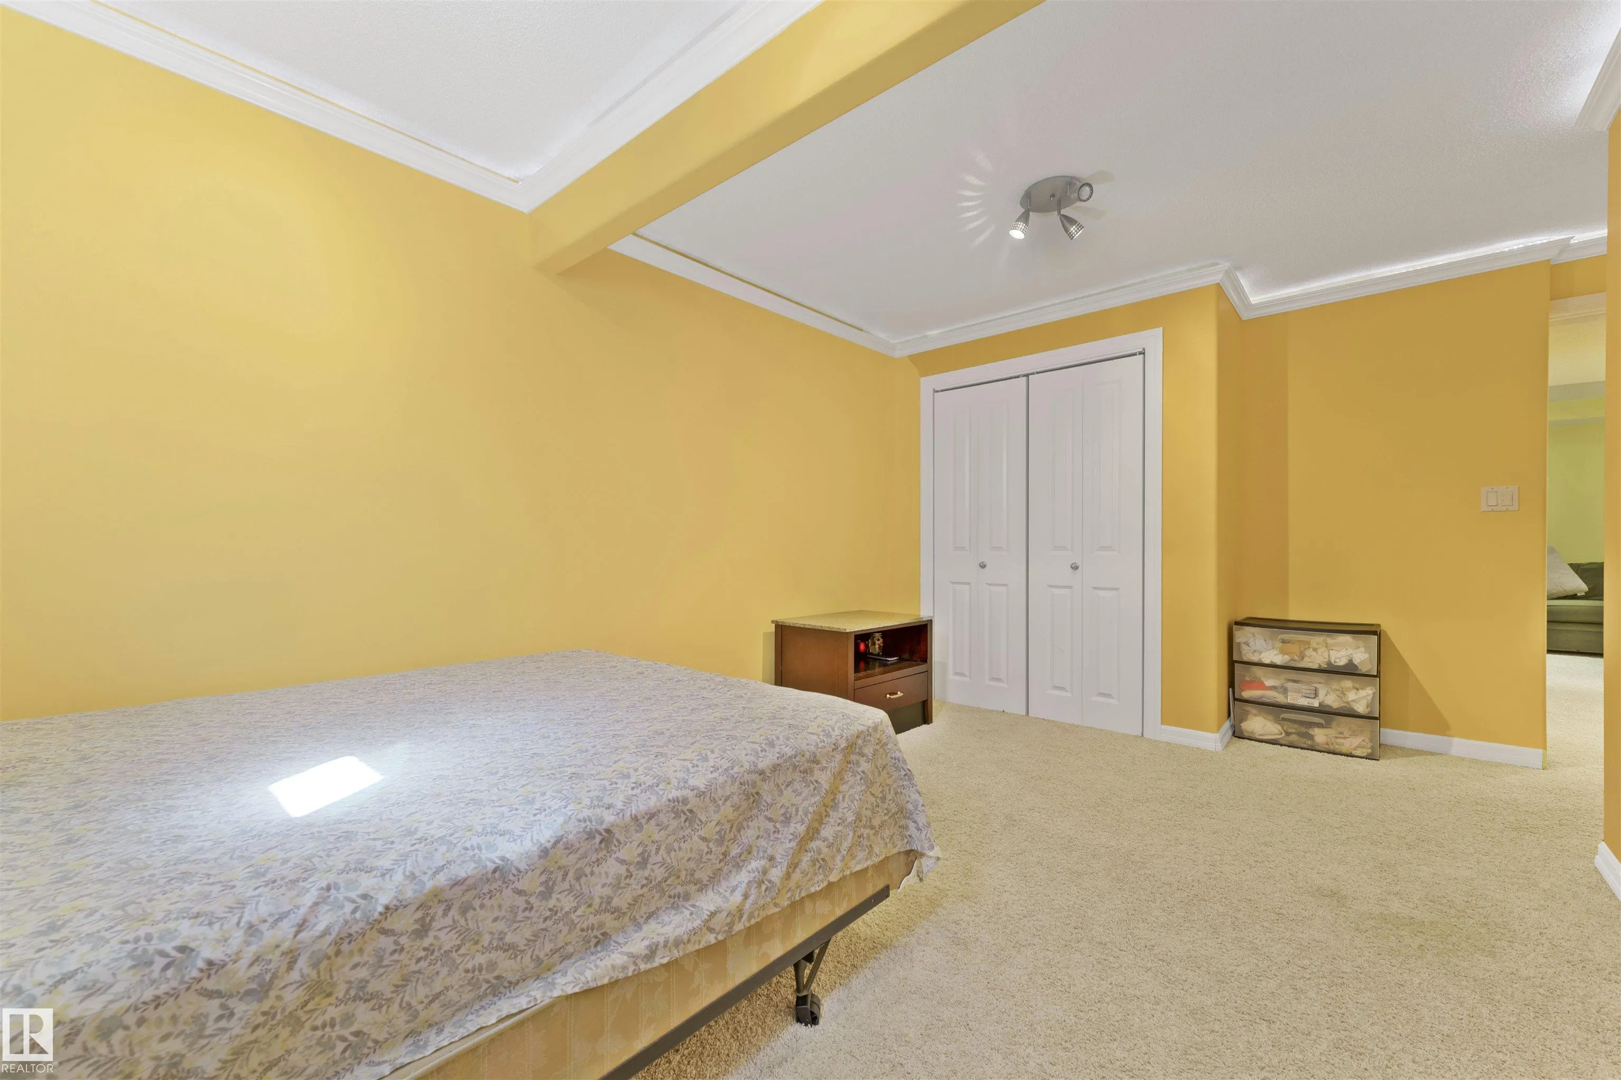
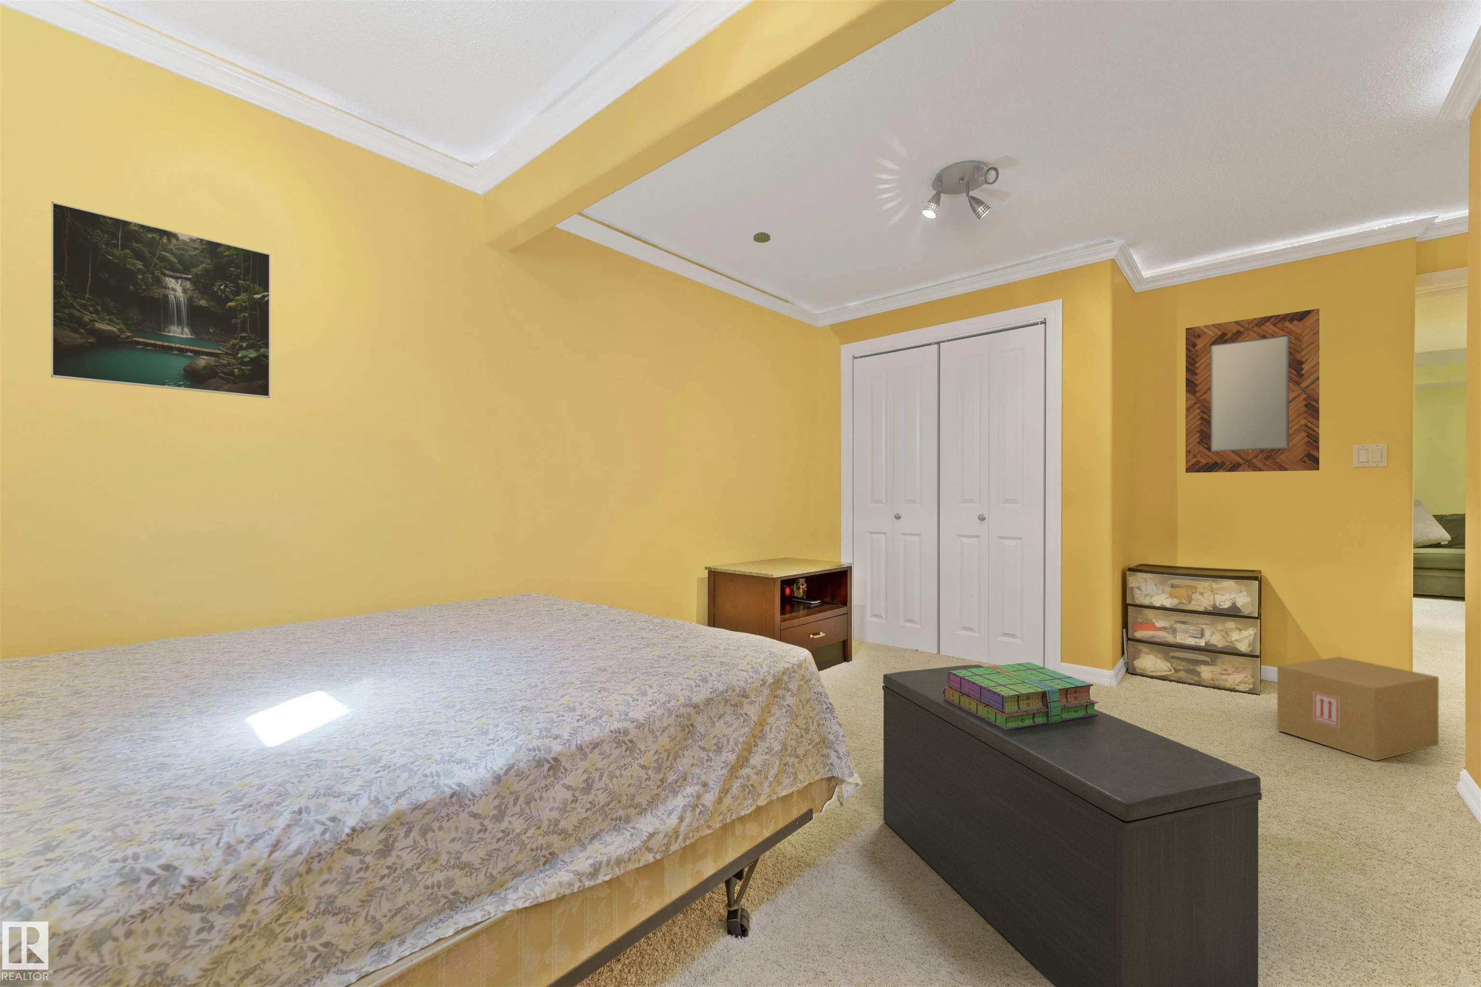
+ bench (1030, 801)
+ cardboard box (1355, 704)
+ smoke detector (761, 237)
+ home mirror (1248, 395)
+ stack of books (1017, 691)
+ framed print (171, 310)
